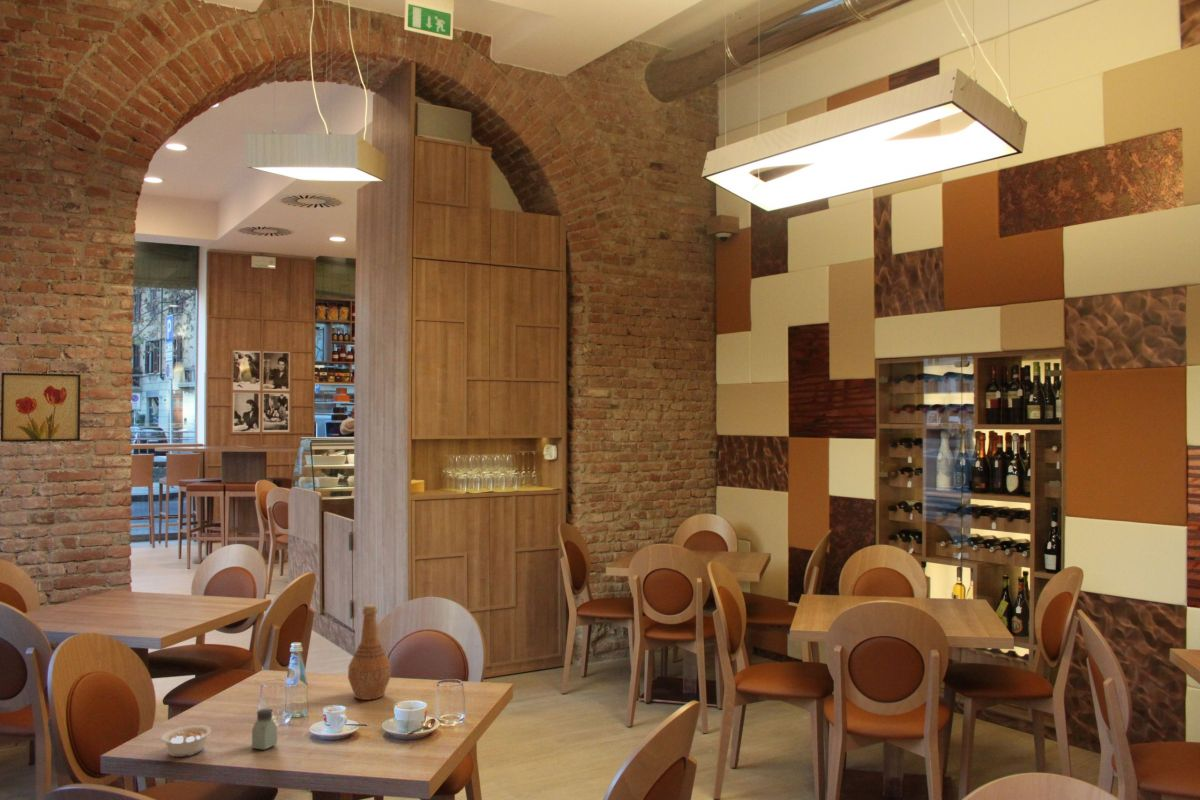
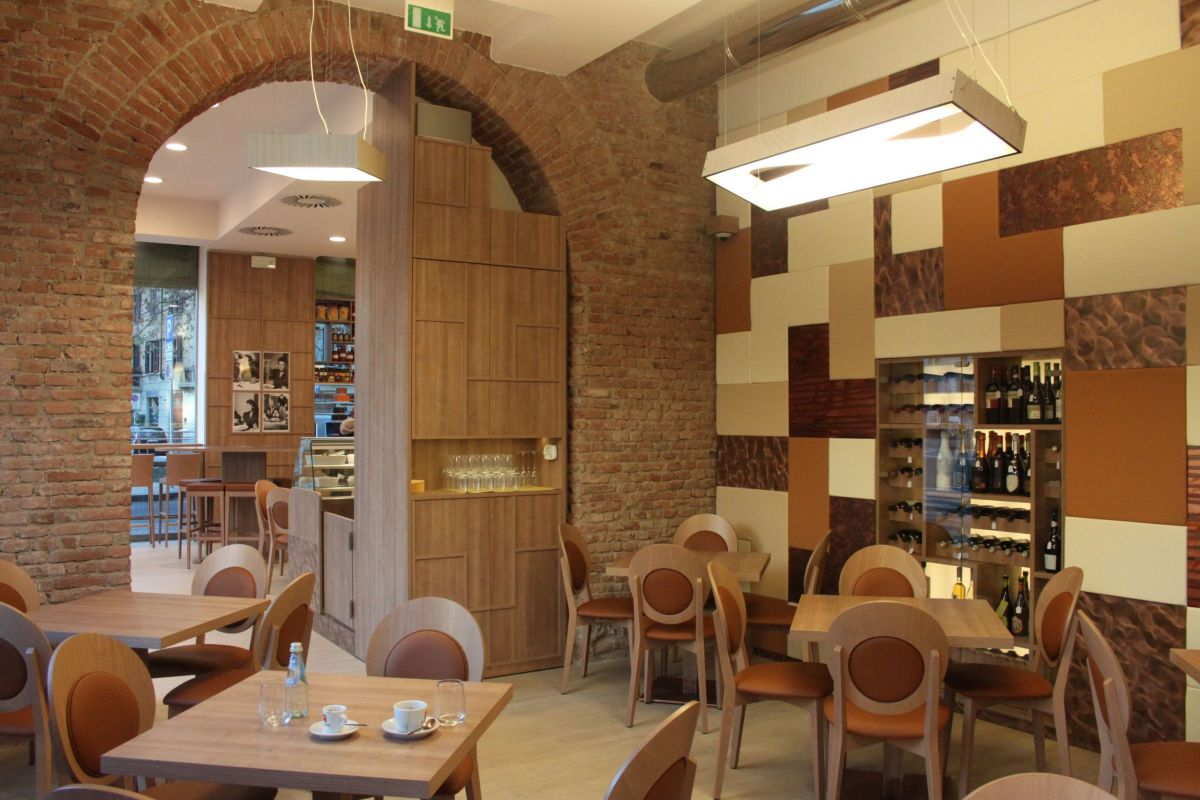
- legume (185, 741)
- wall art (41, 407)
- vase (369, 650)
- saltshaker (264, 728)
